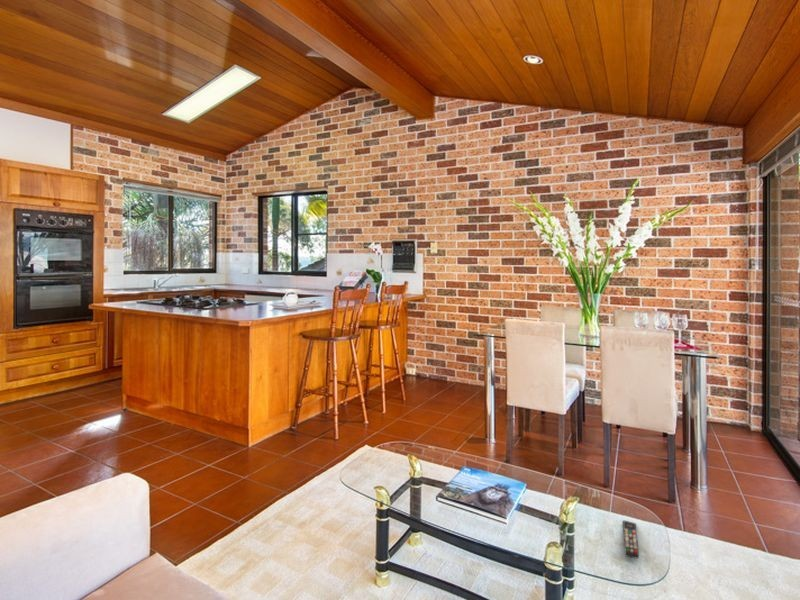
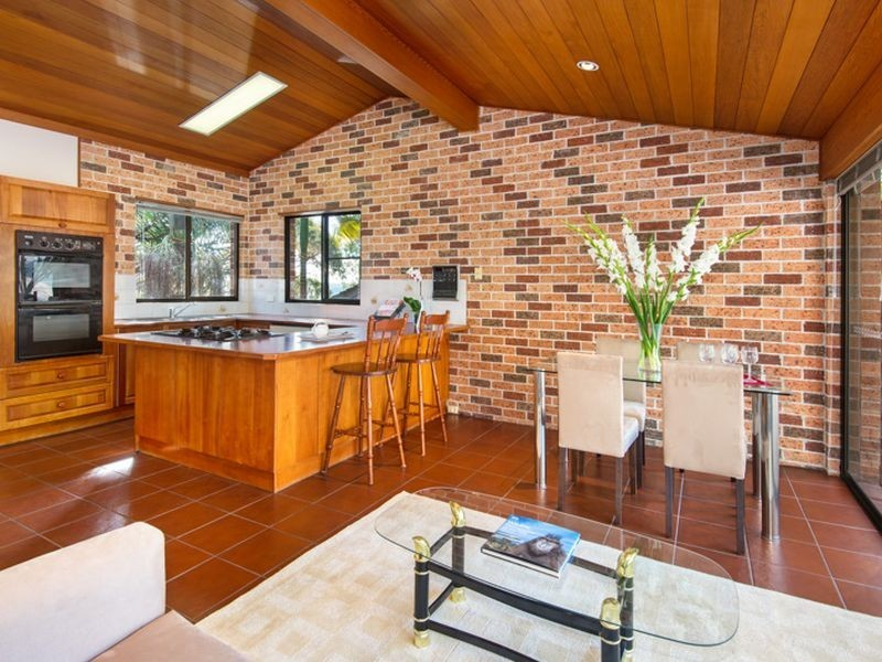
- remote control (630, 538)
